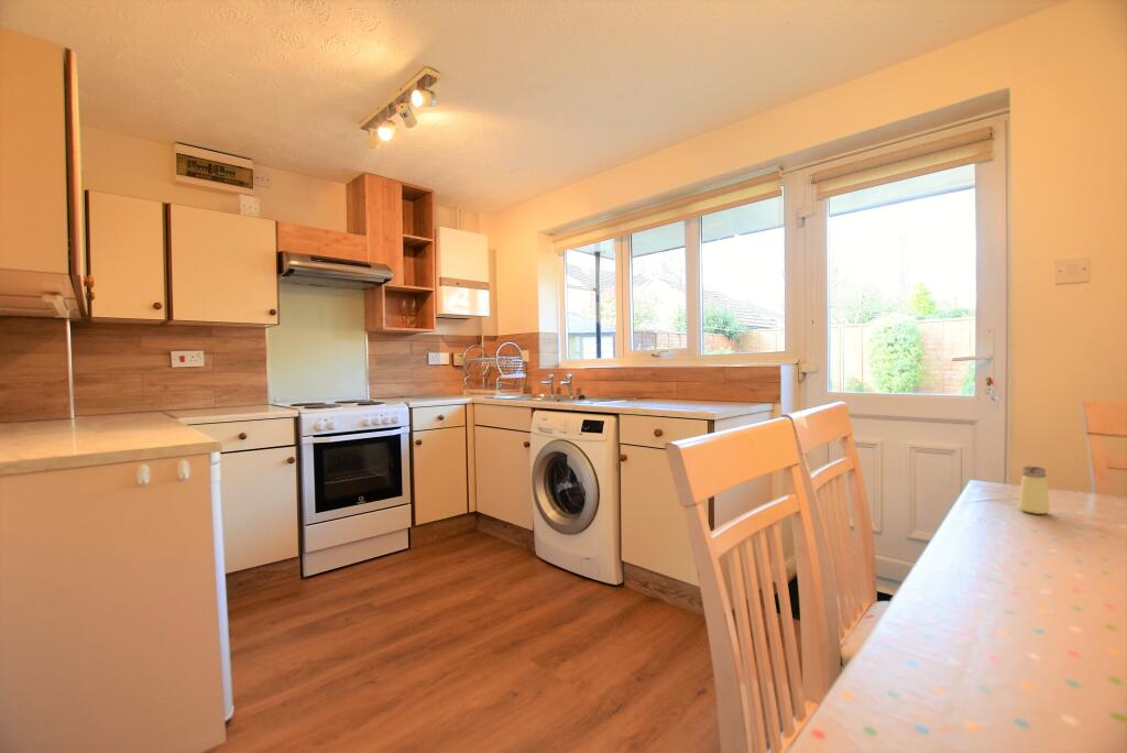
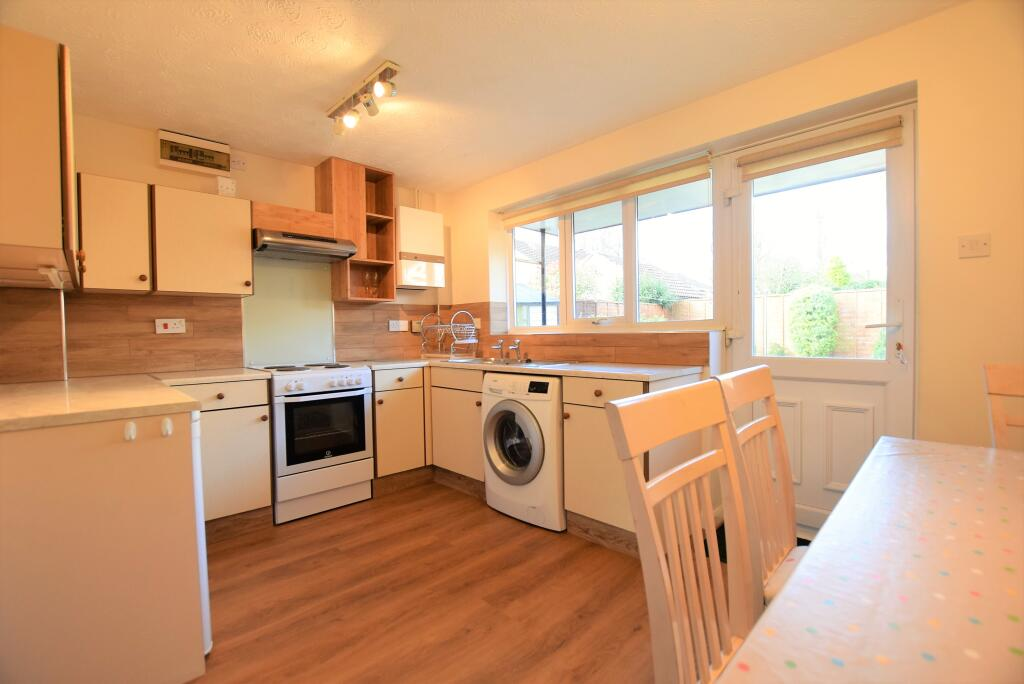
- saltshaker (1033, 489)
